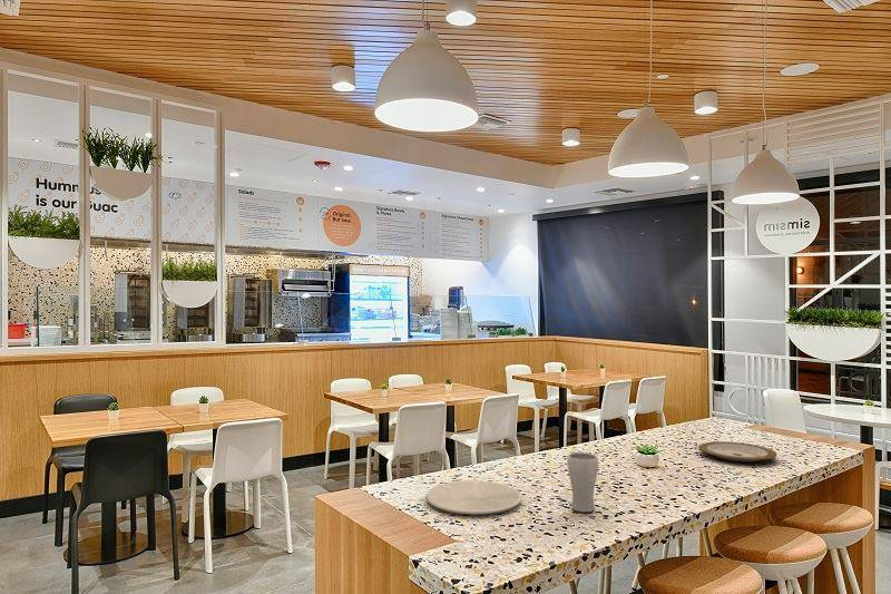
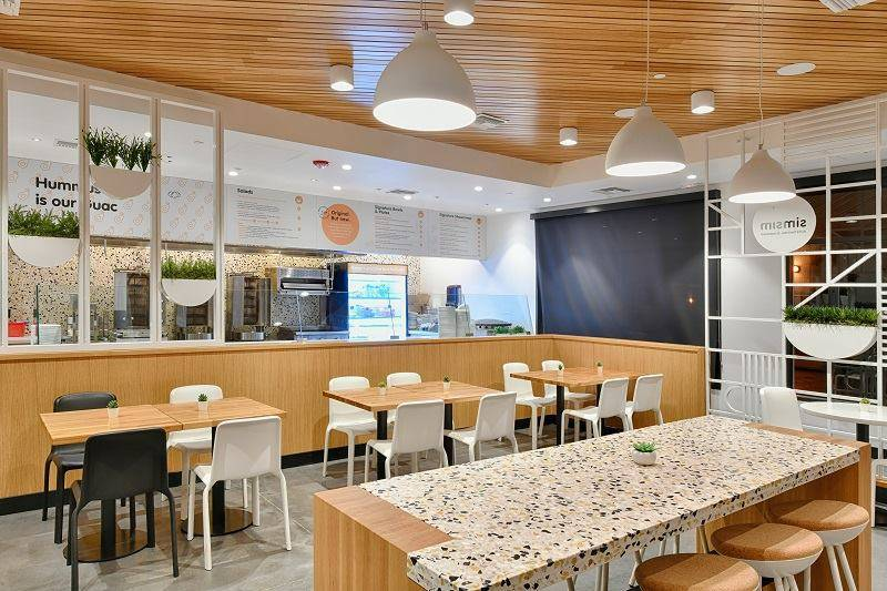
- drinking glass (582, 483)
- plate (736, 452)
- plate (473, 497)
